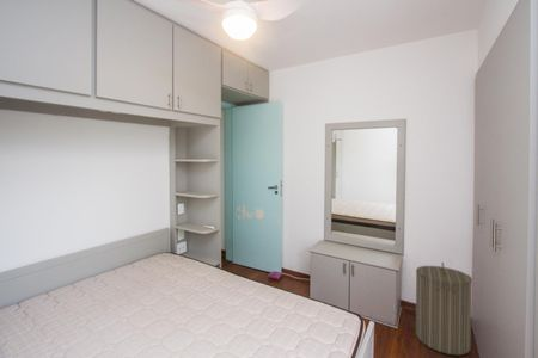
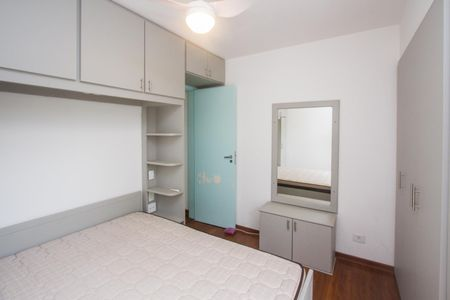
- laundry hamper (442, 301)
